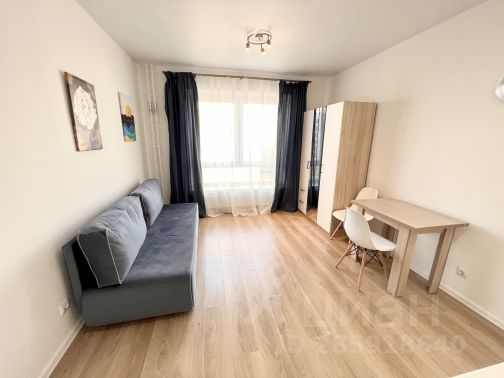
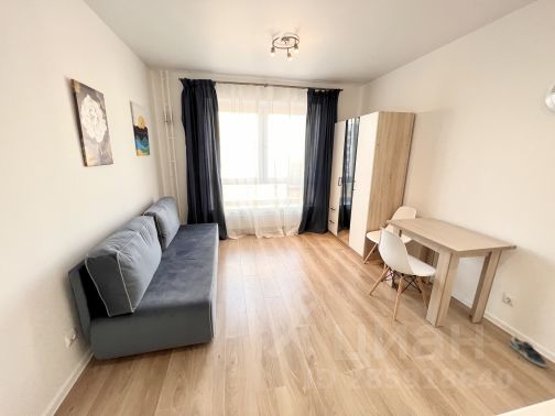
+ sneaker (526, 350)
